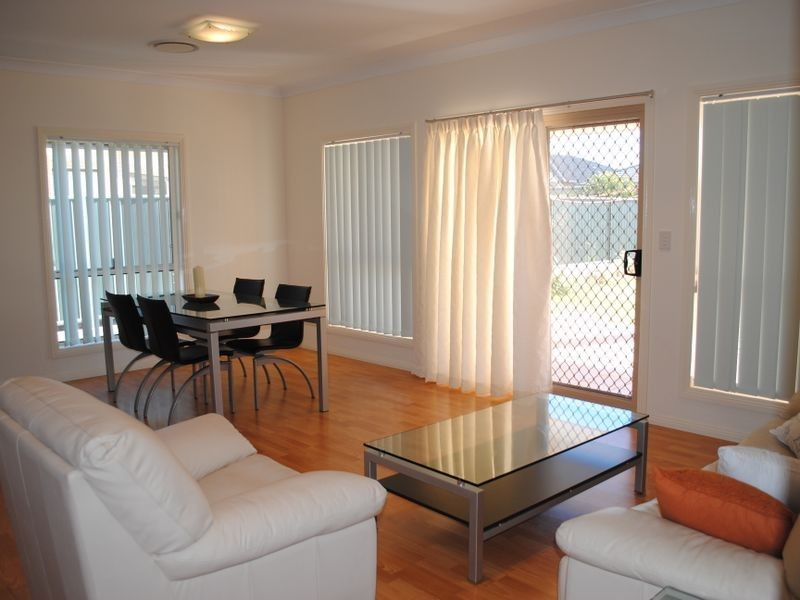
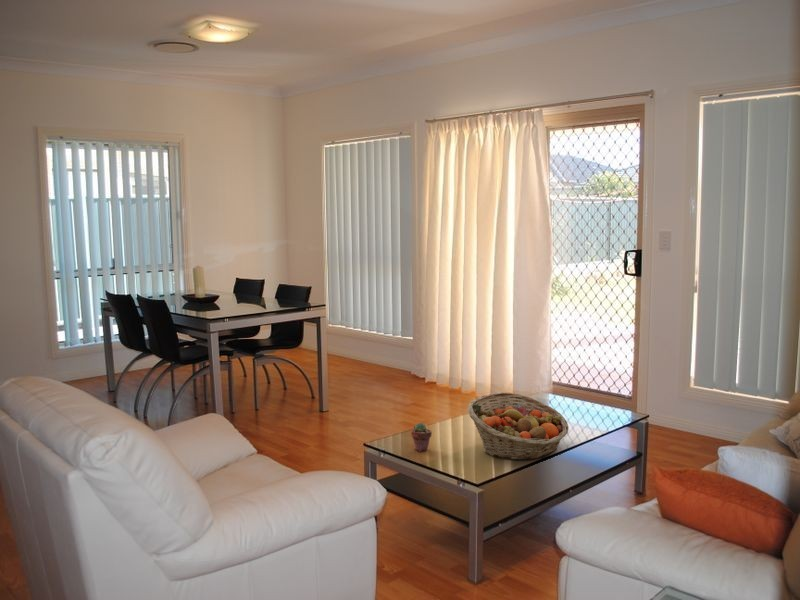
+ fruit basket (517, 425)
+ potted succulent (421, 436)
